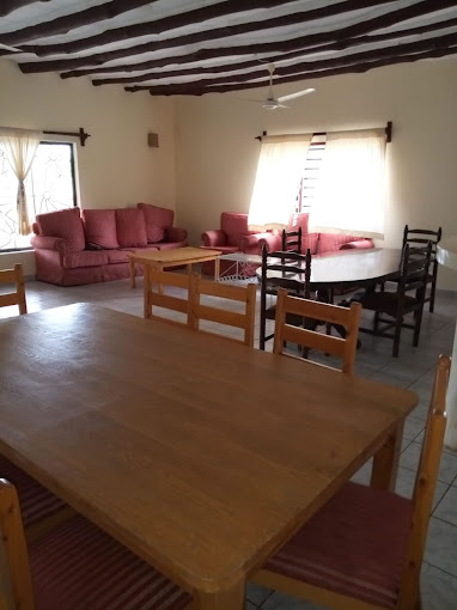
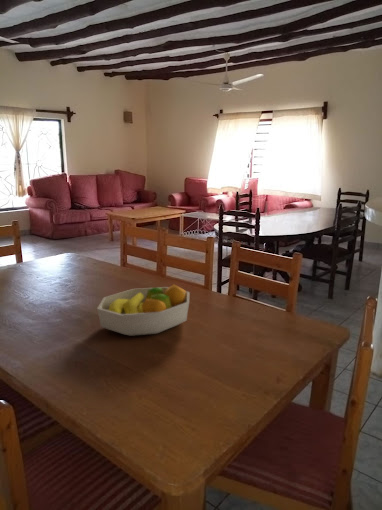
+ fruit bowl (146, 306)
